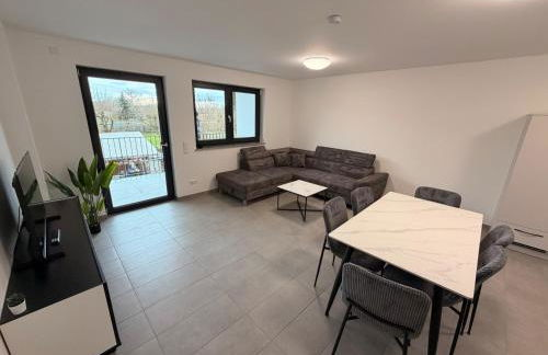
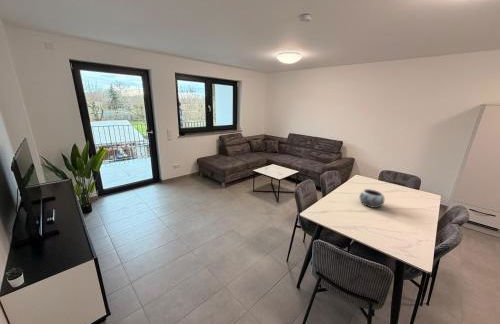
+ decorative bowl (371, 198)
